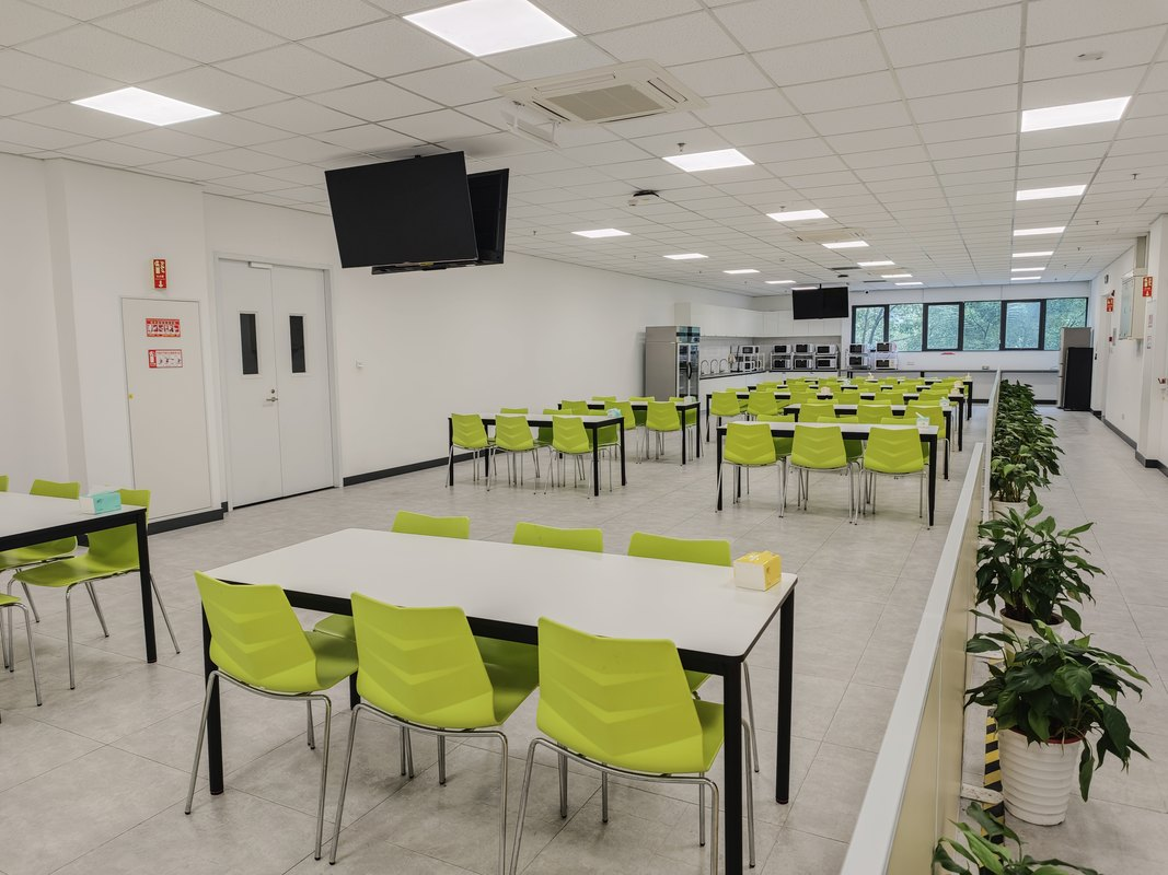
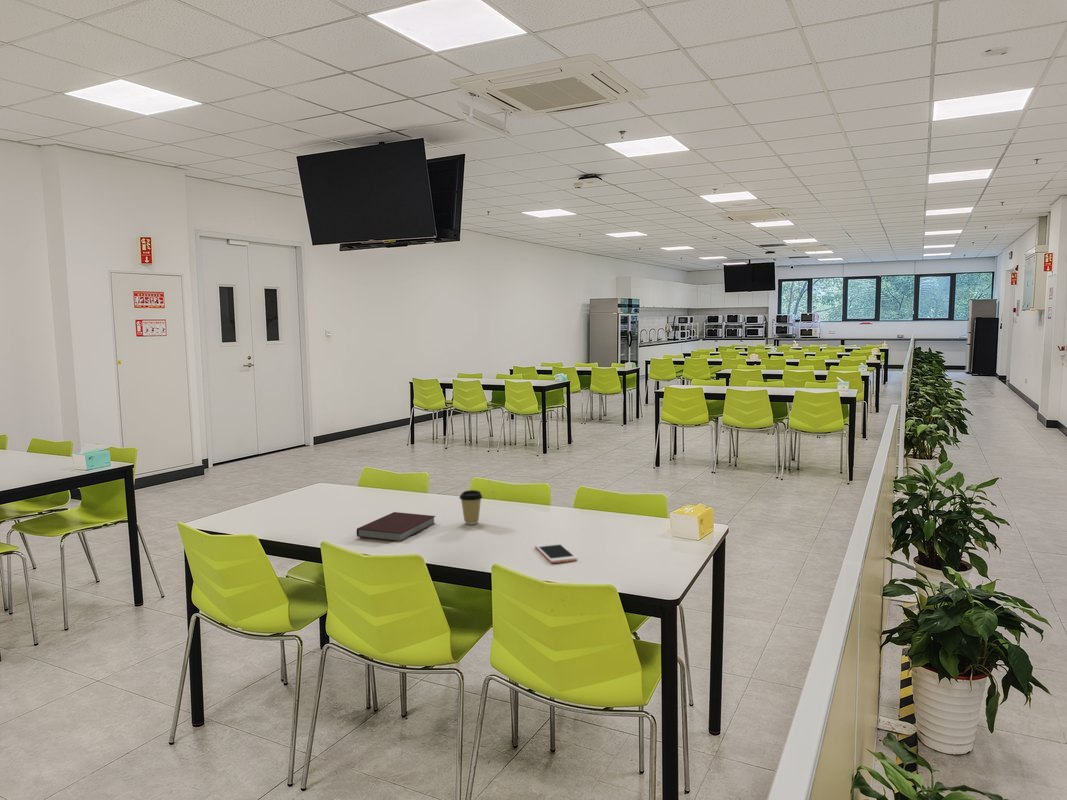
+ coffee cup (471, 507)
+ cell phone (555, 552)
+ notebook (397, 526)
